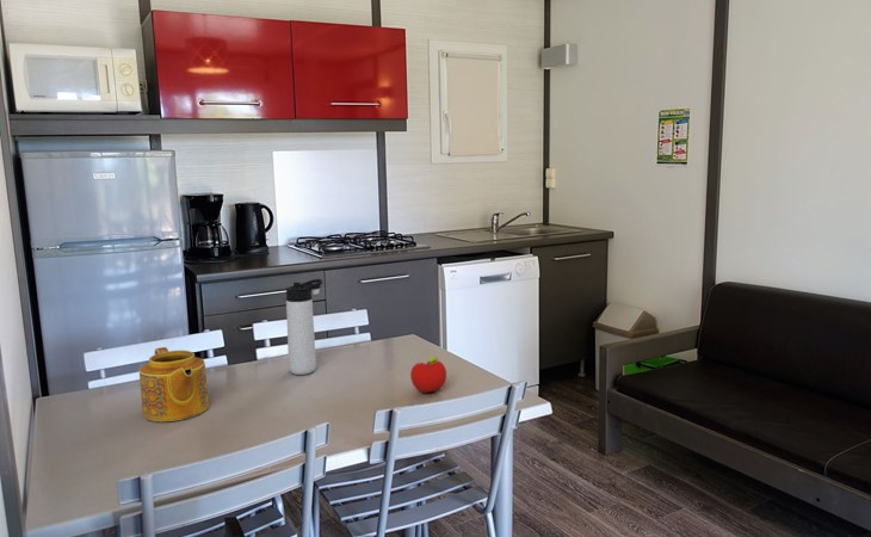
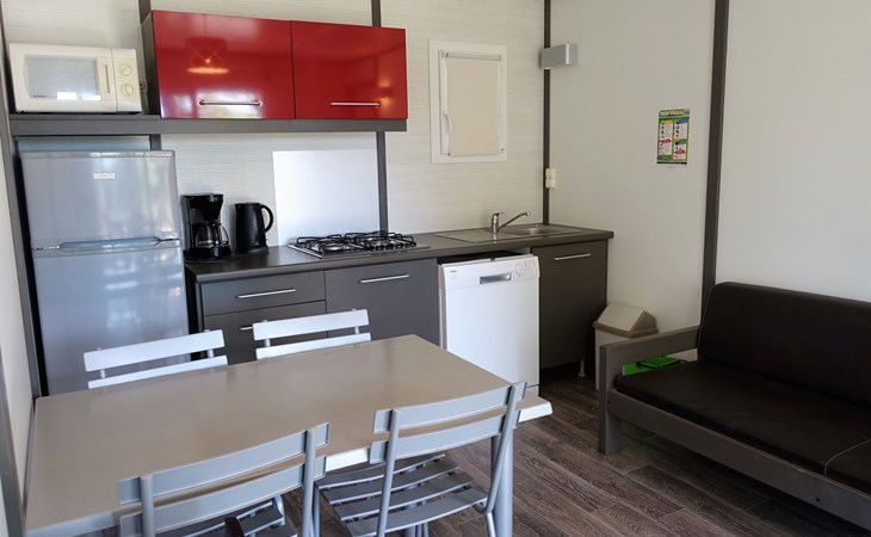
- thermos bottle (305, 326)
- fruit (428, 374)
- teapot (174, 383)
